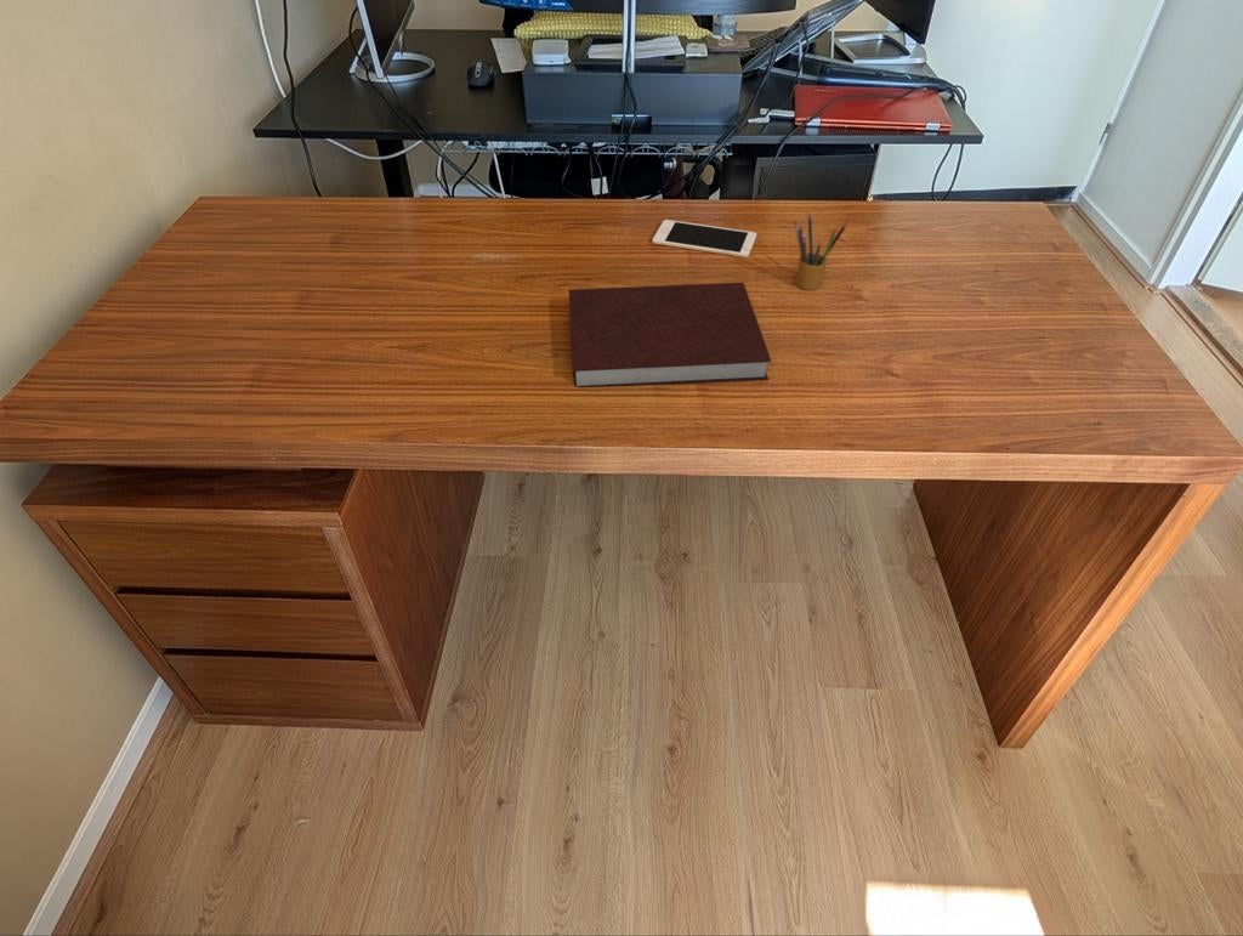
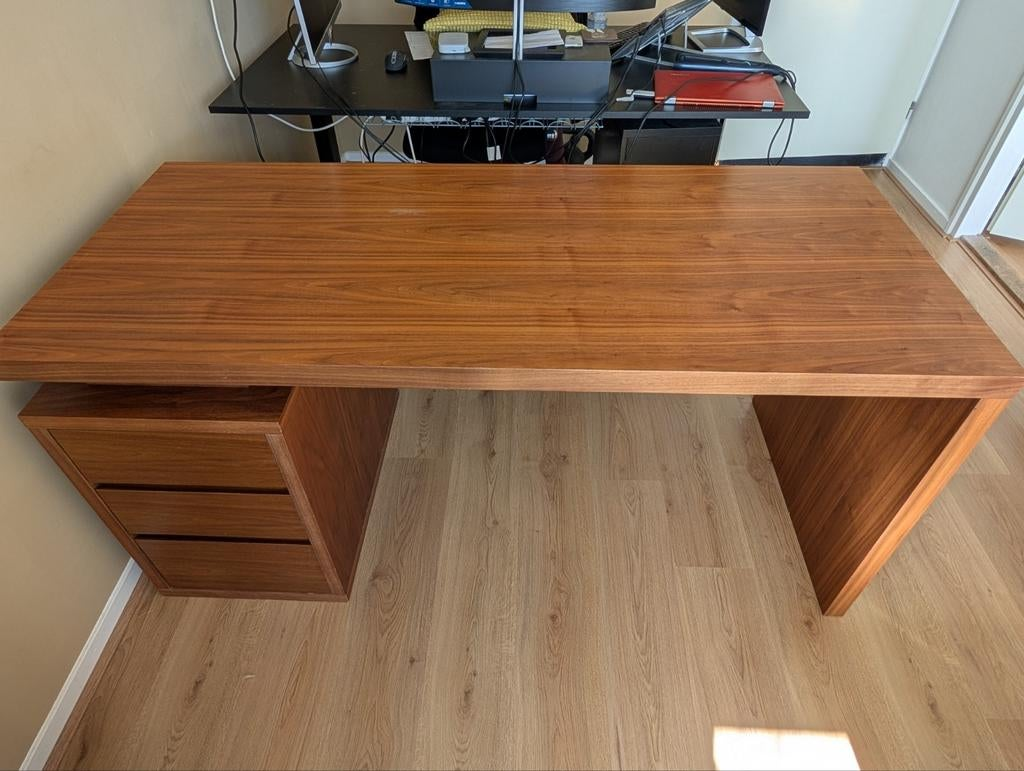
- cell phone (704, 238)
- pencil box (816, 253)
- notebook (663, 331)
